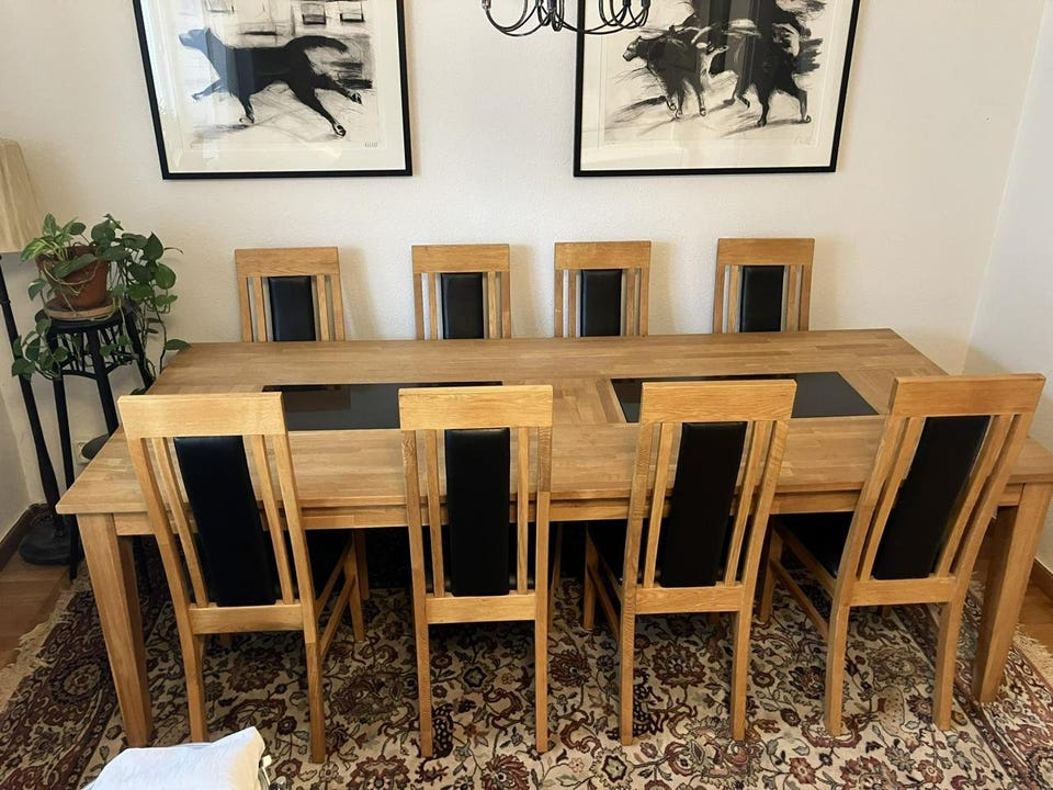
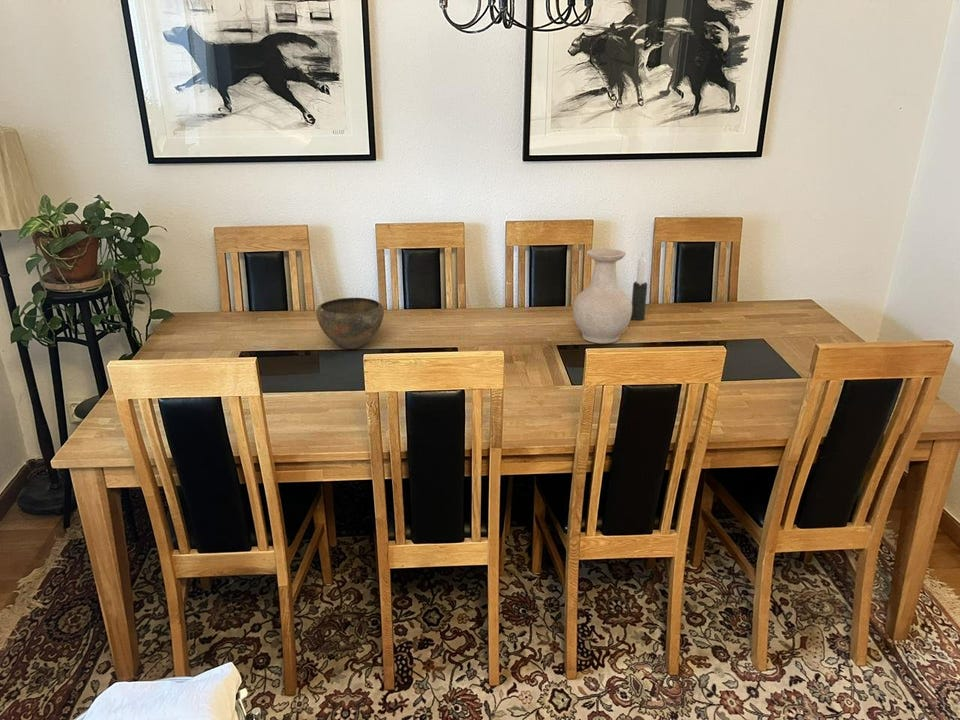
+ bowl (351, 326)
+ candle (640, 285)
+ vase (603, 296)
